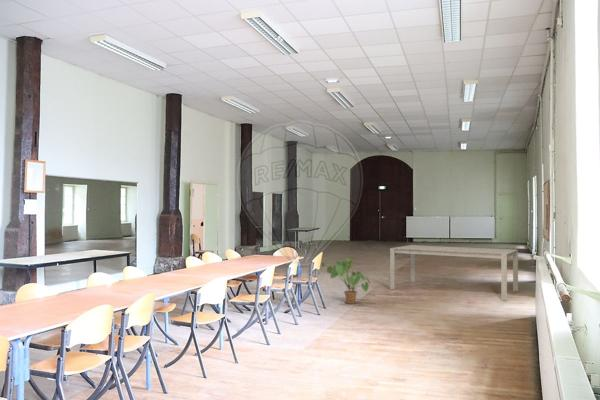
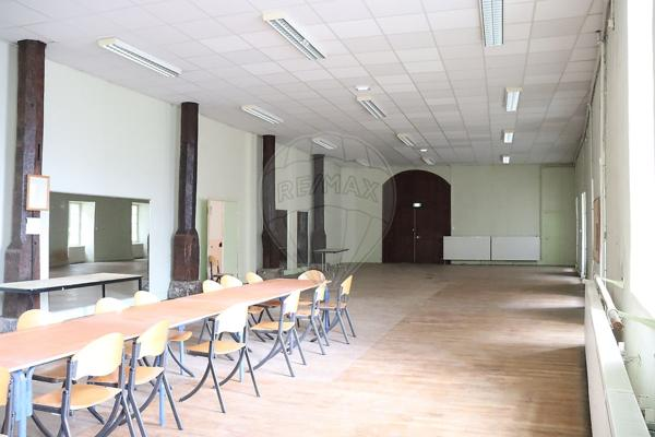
- house plant (344, 280)
- dining table (453, 255)
